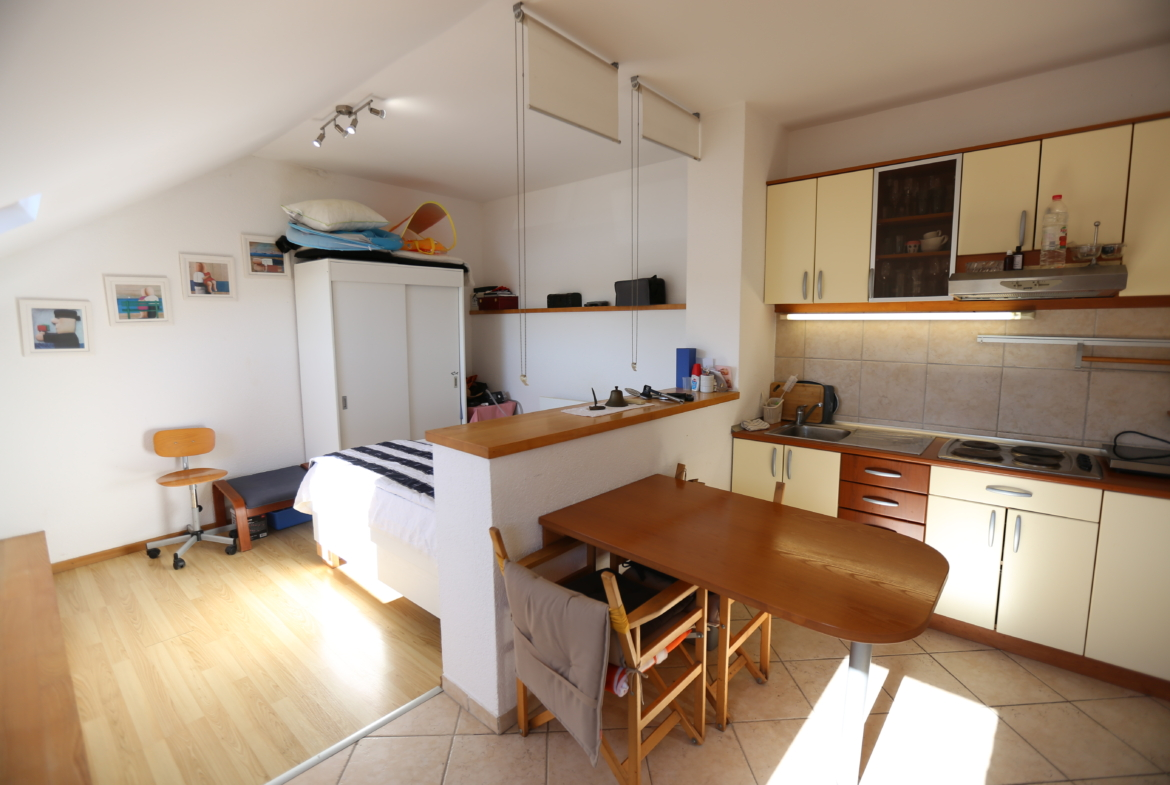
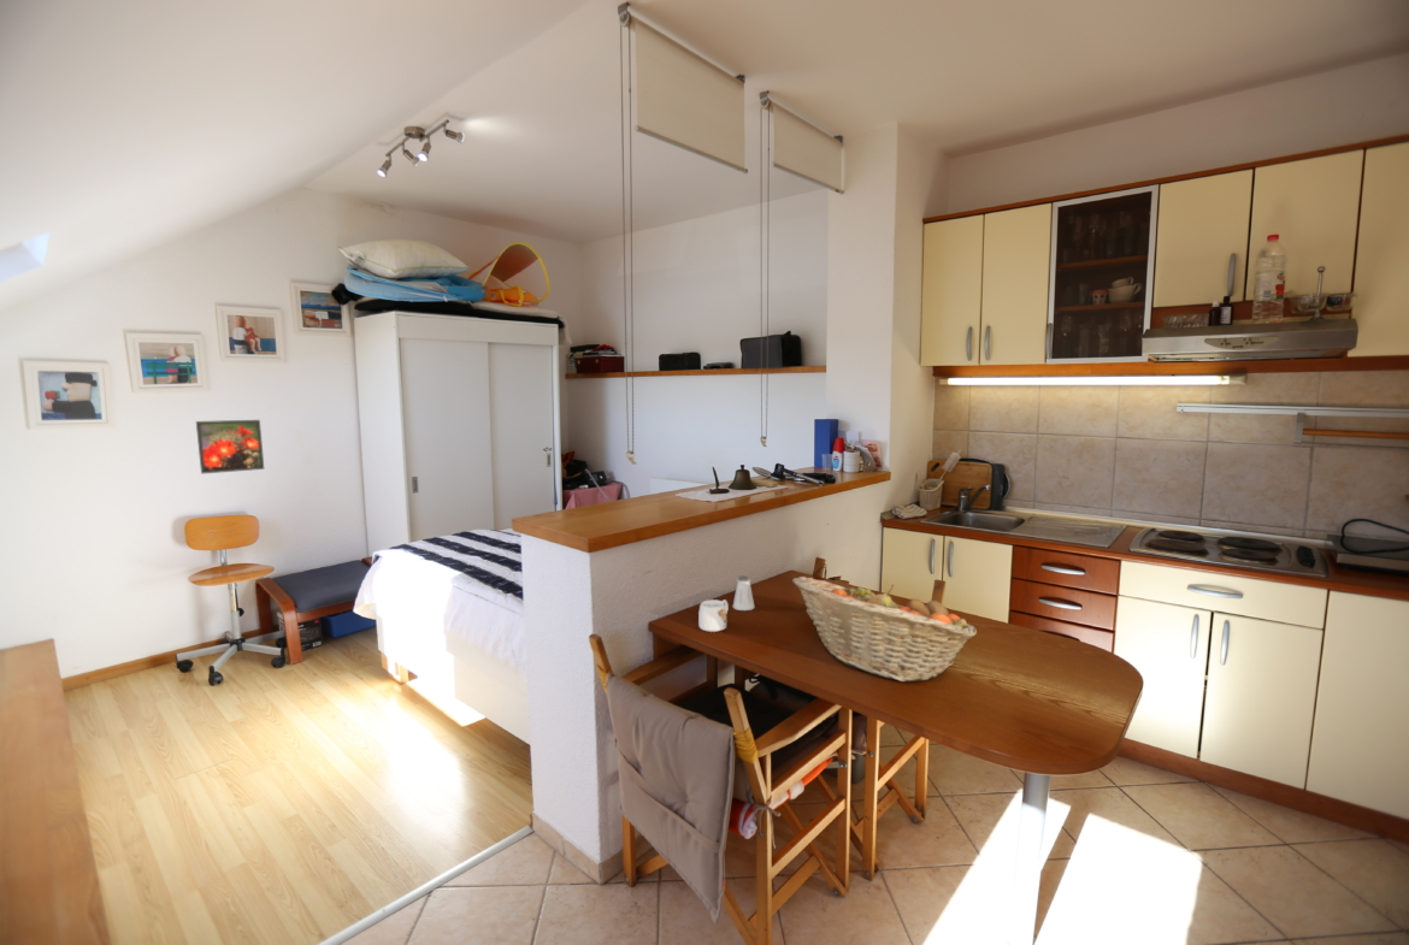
+ saltshaker (743, 591)
+ fruit basket (878, 618)
+ mug (715, 613)
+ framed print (231, 445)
